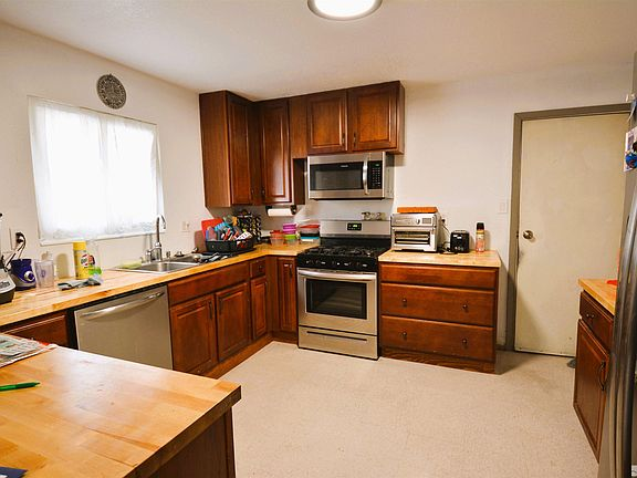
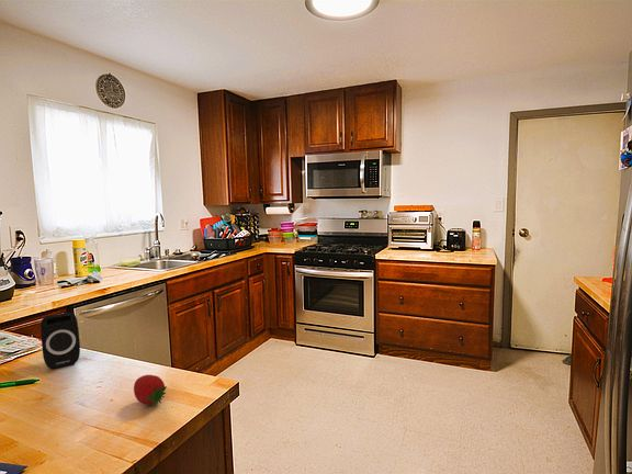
+ fruit (148, 388)
+ speaker (60, 336)
